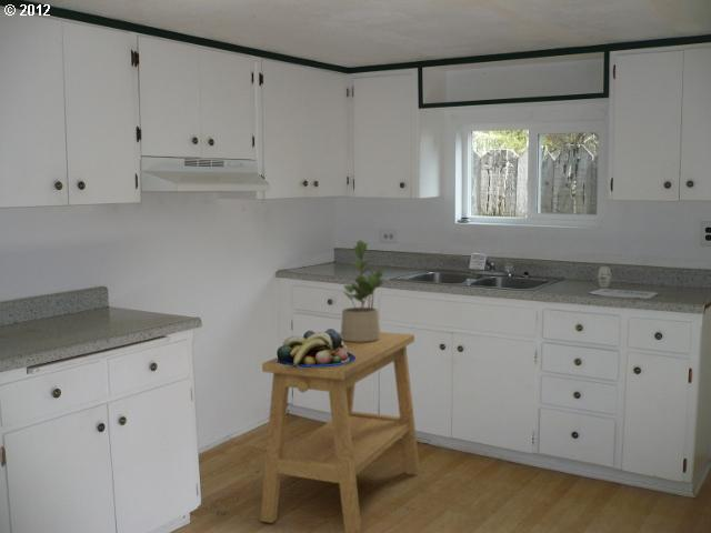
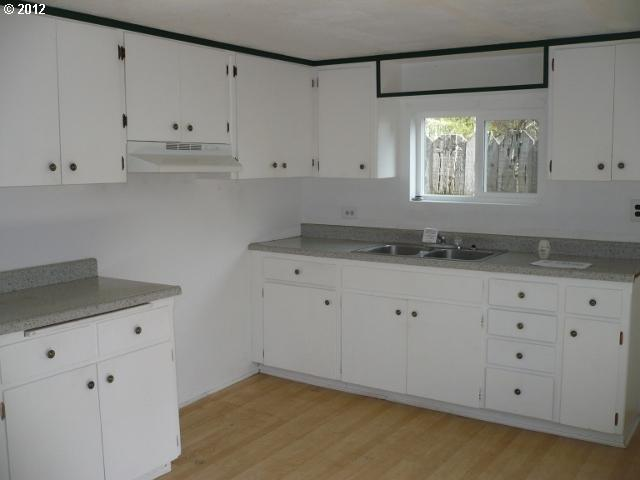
- fruit bowl (317, 344)
- potted plant (363, 289)
- side table (346, 422)
